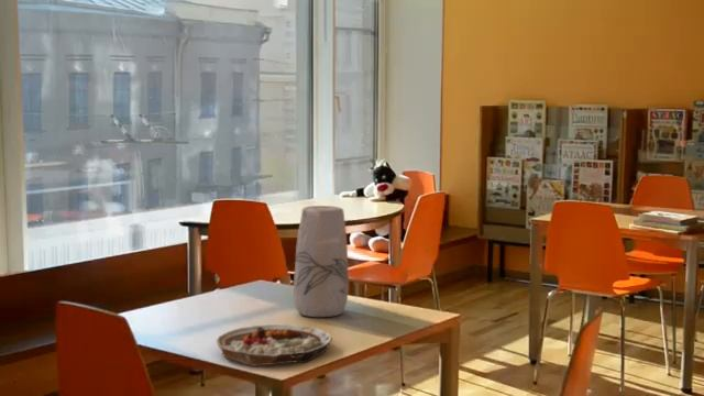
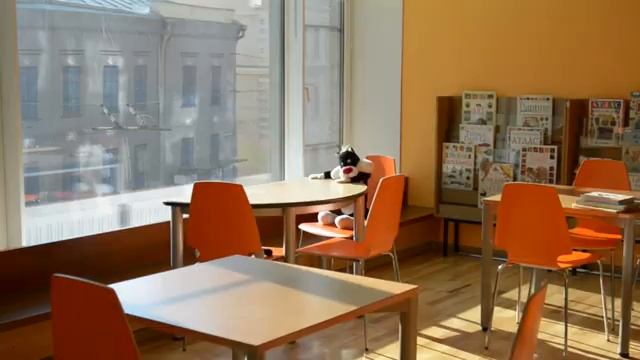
- plate (274, 339)
- vase (320, 260)
